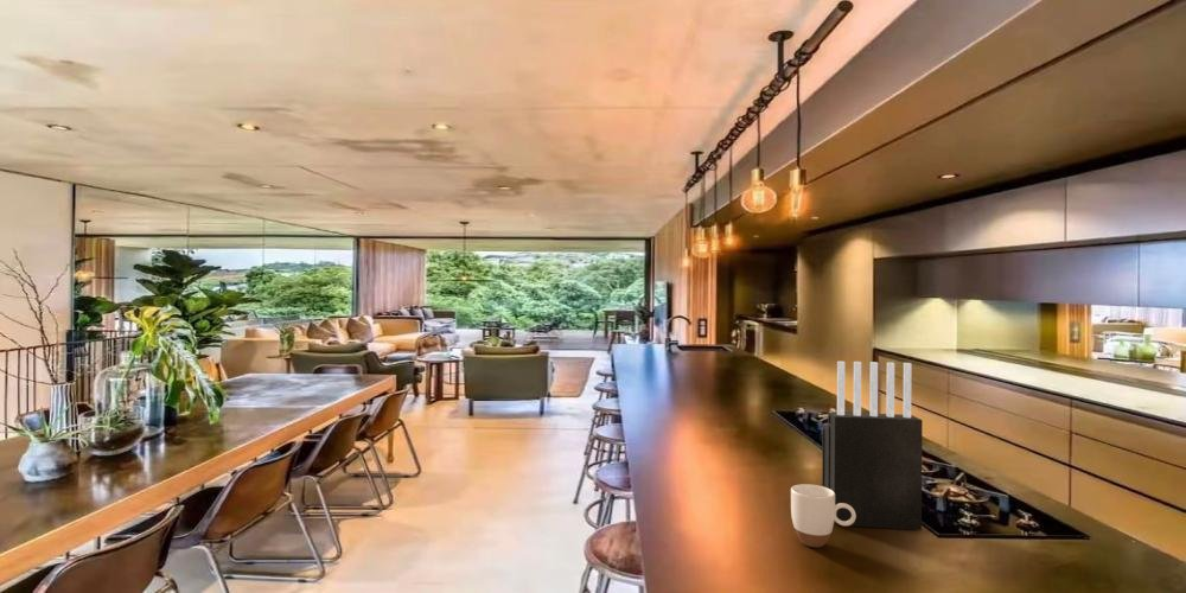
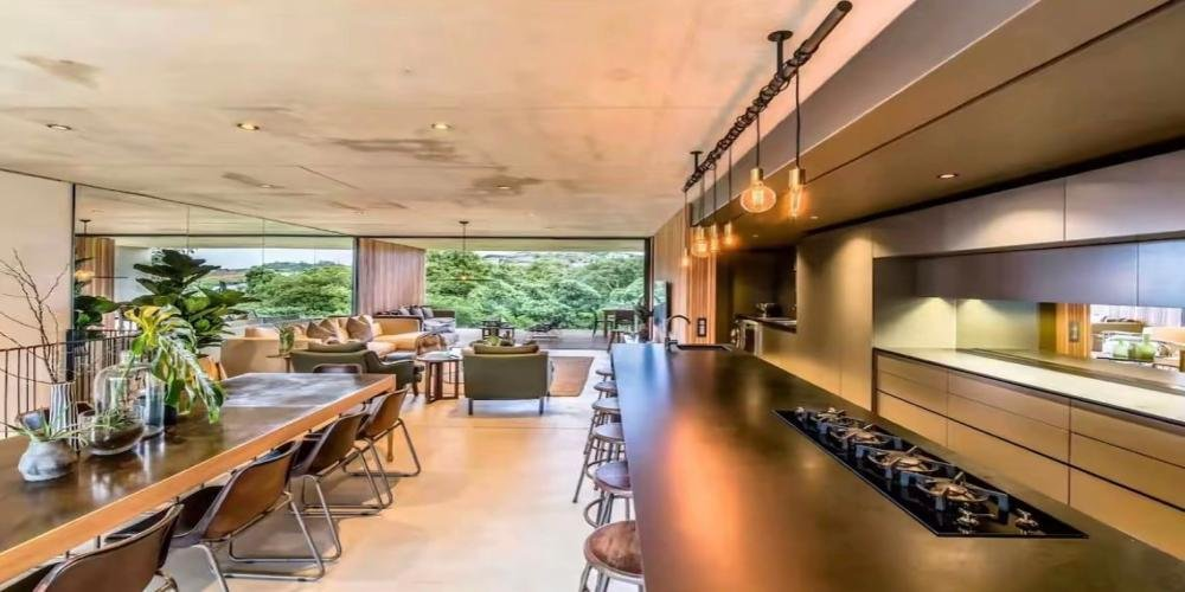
- mug (822, 517)
- knife block (867, 438)
